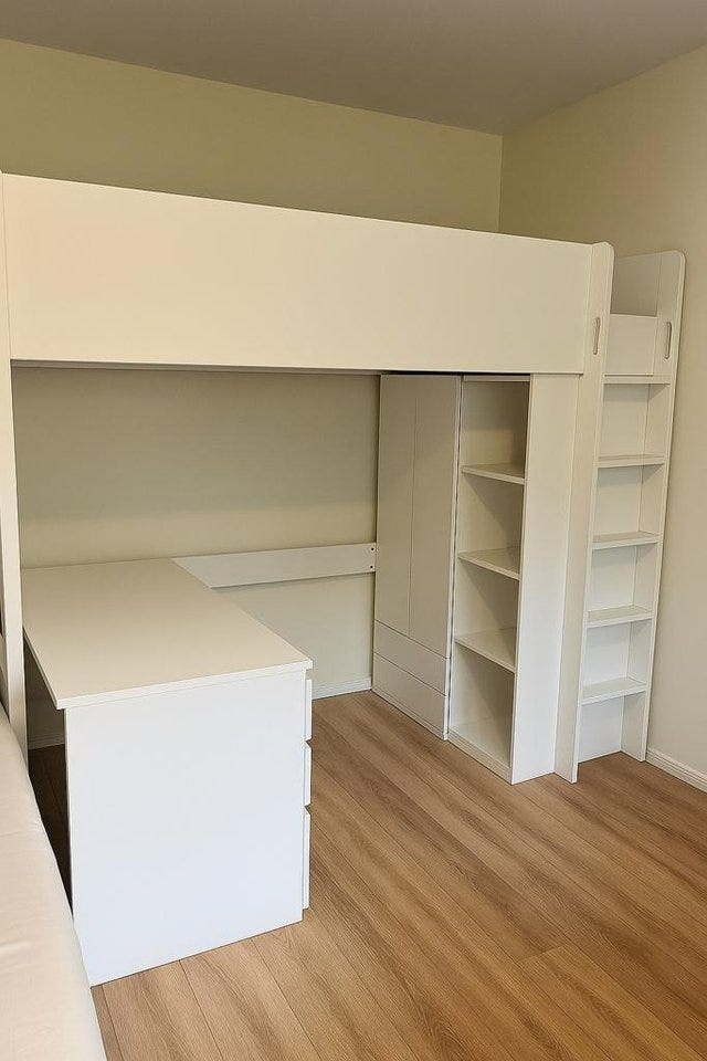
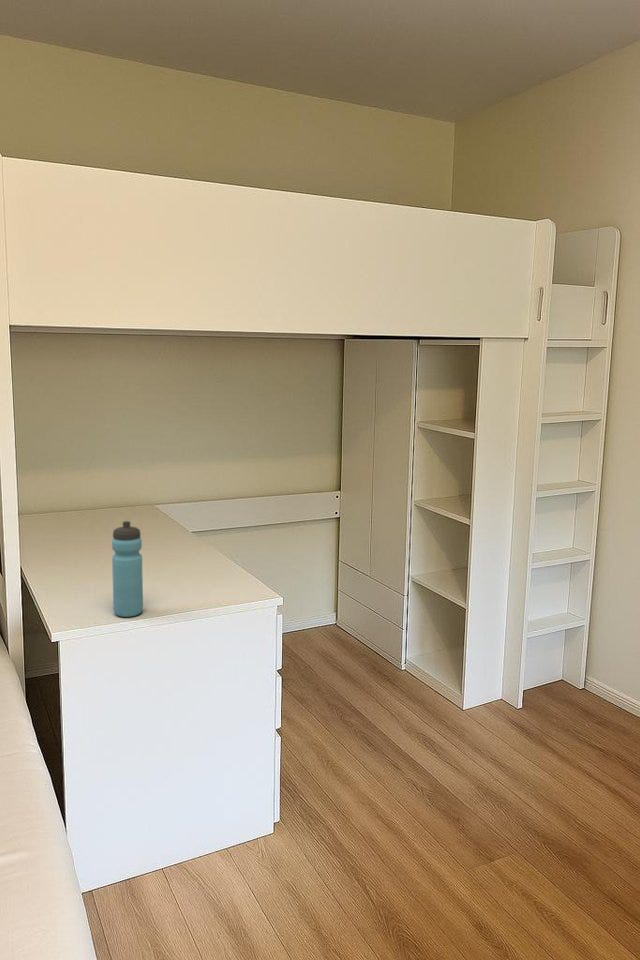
+ water bottle (127, 567)
